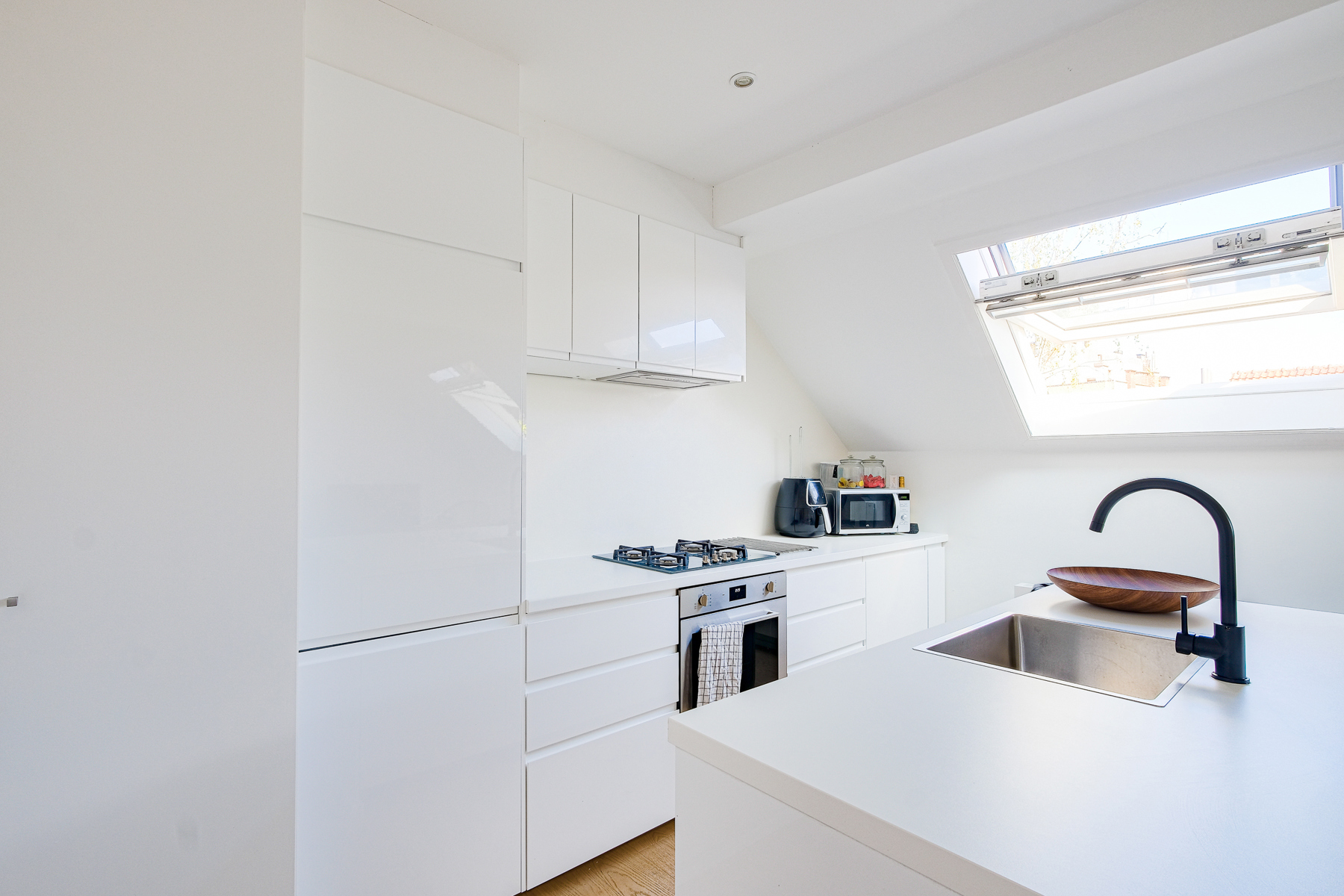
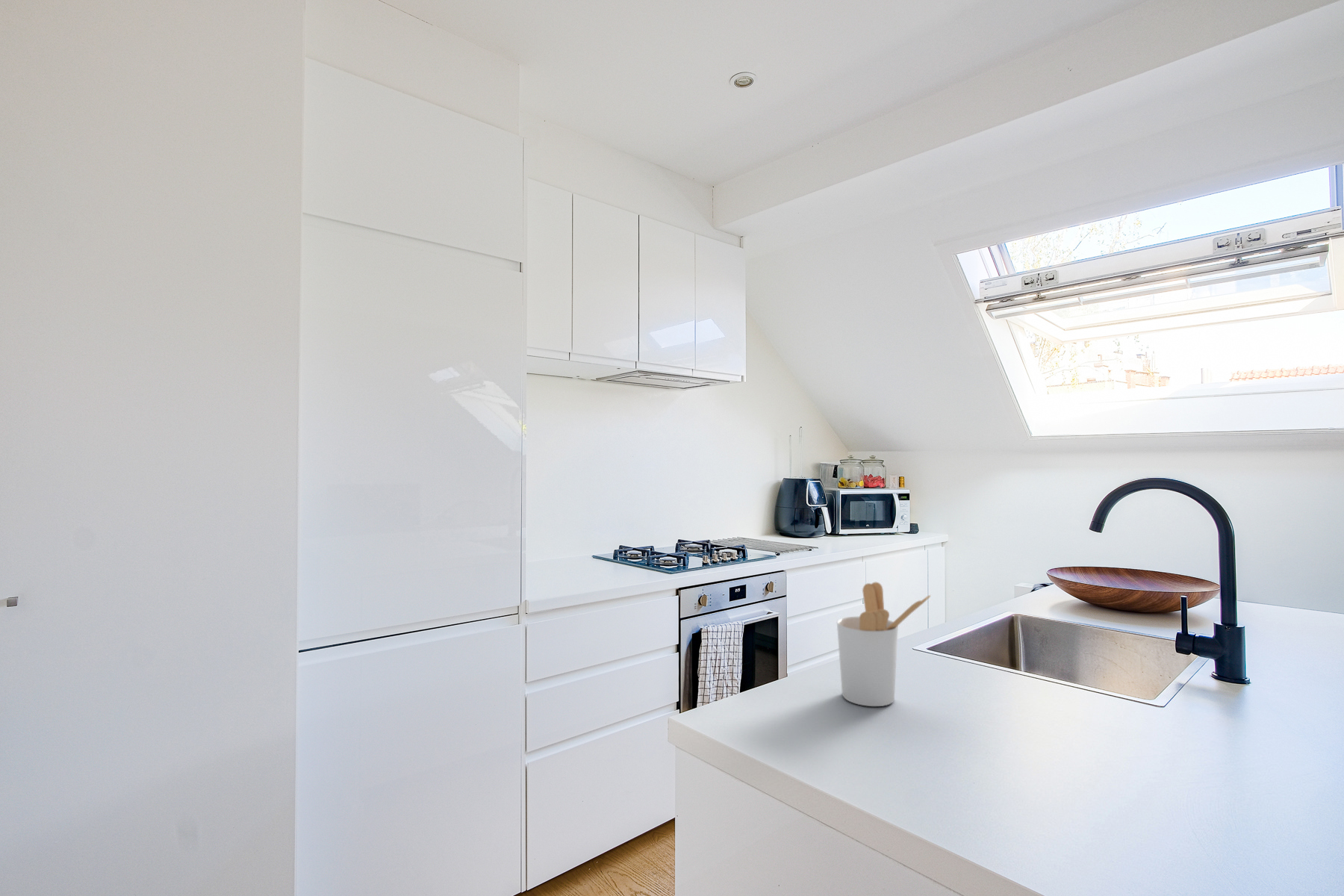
+ utensil holder (883, 644)
